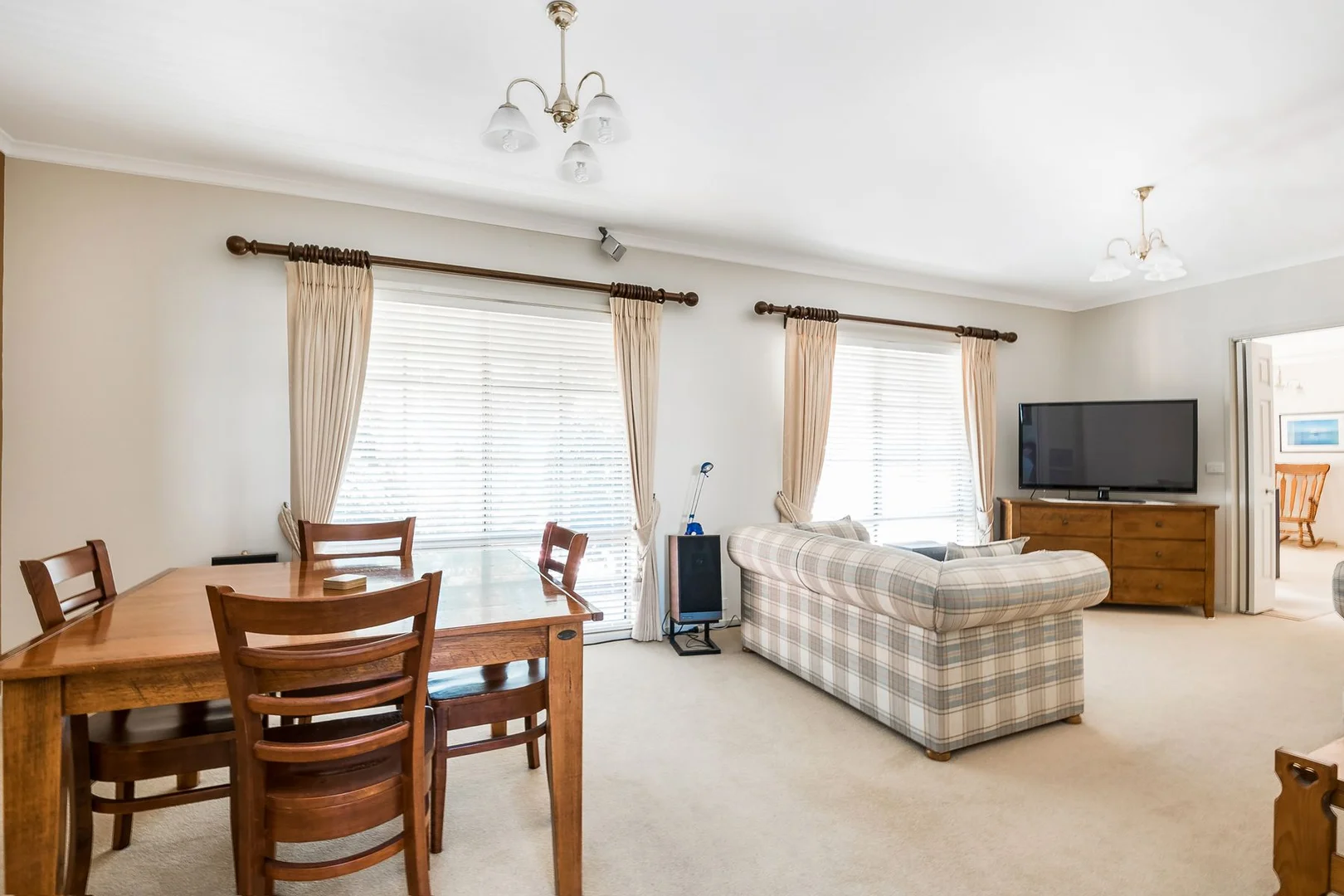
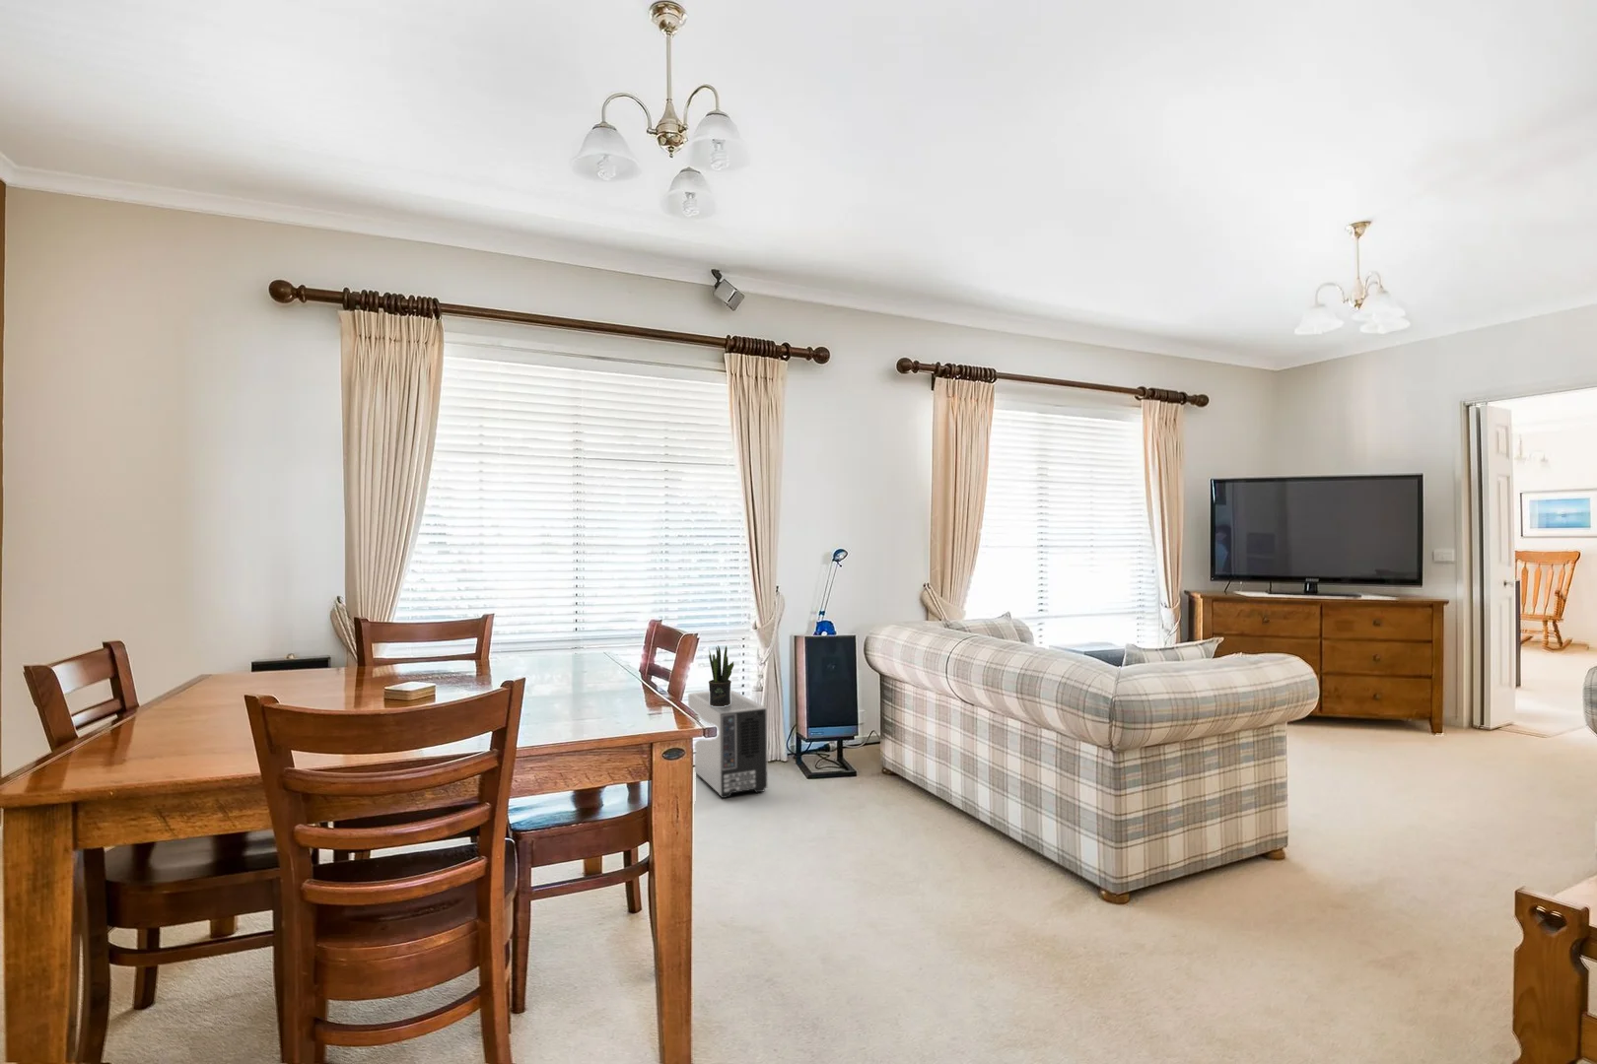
+ air purifier (726, 740)
+ potted plant (720, 674)
